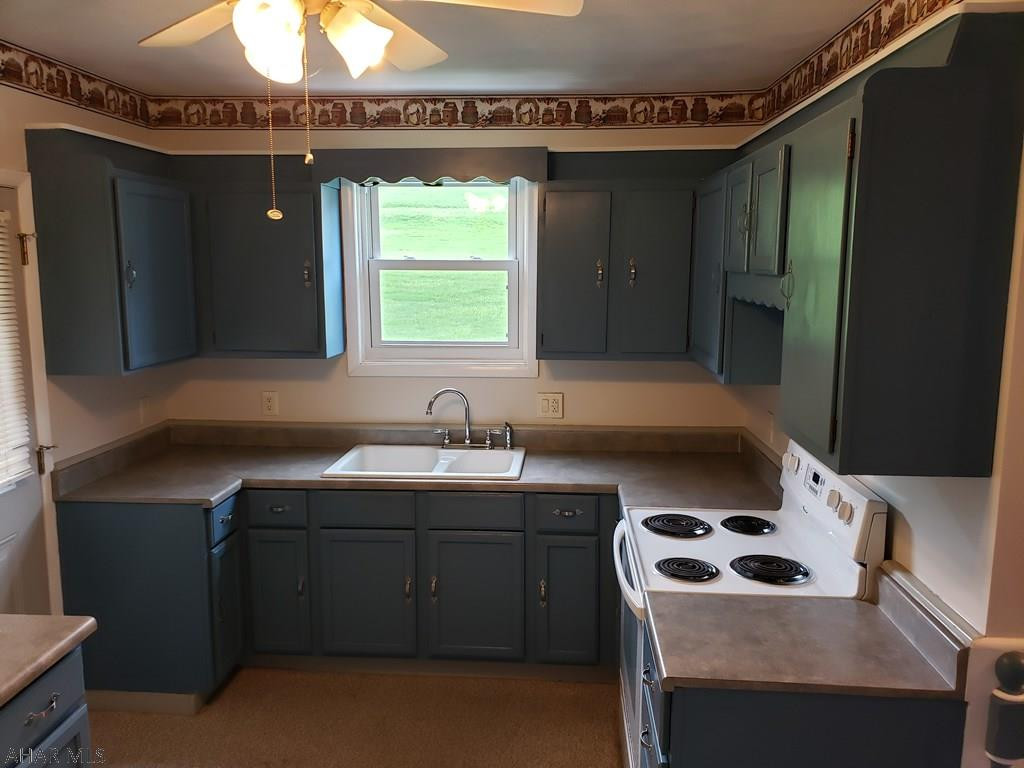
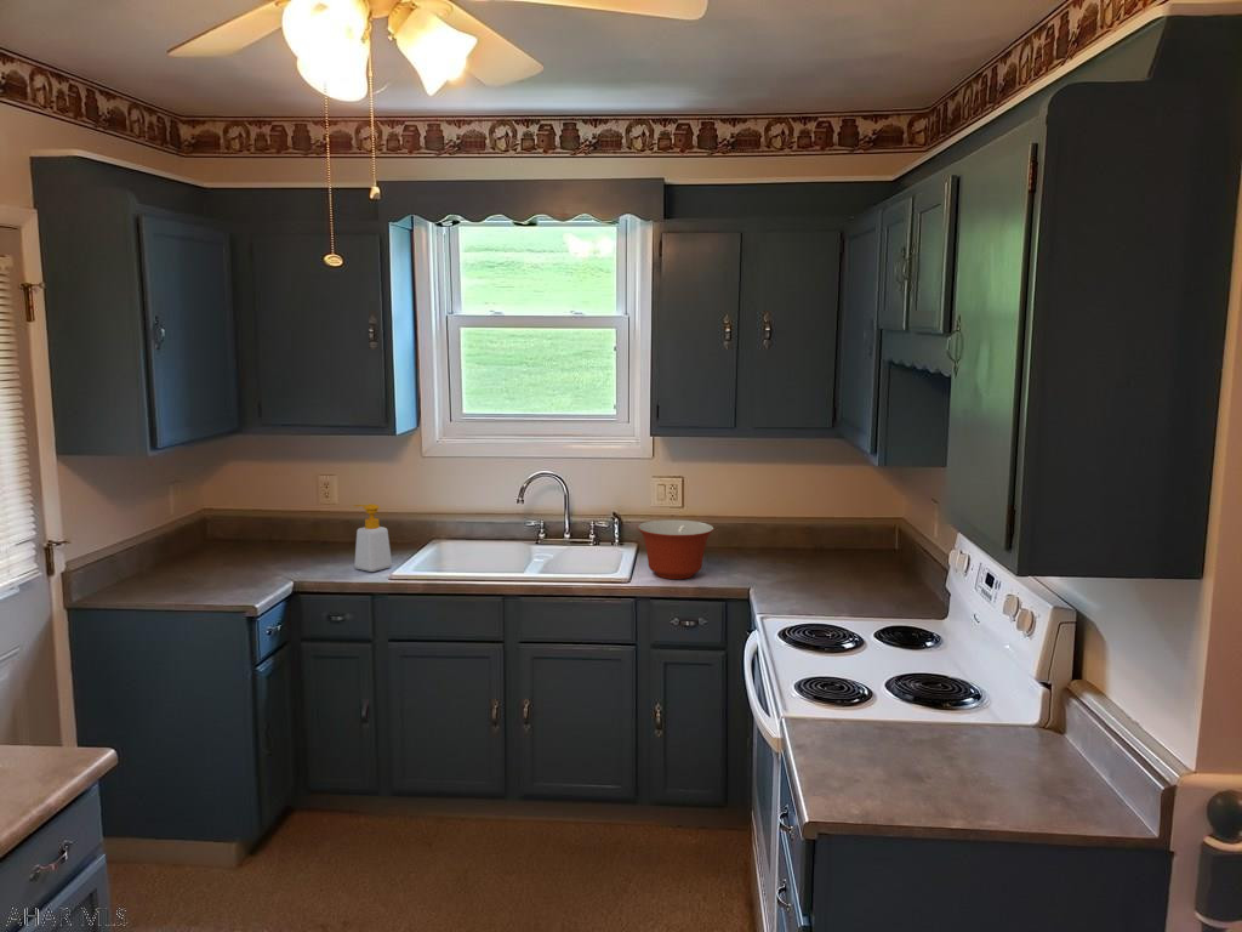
+ soap bottle (368, 535)
+ mixing bowl (674, 550)
